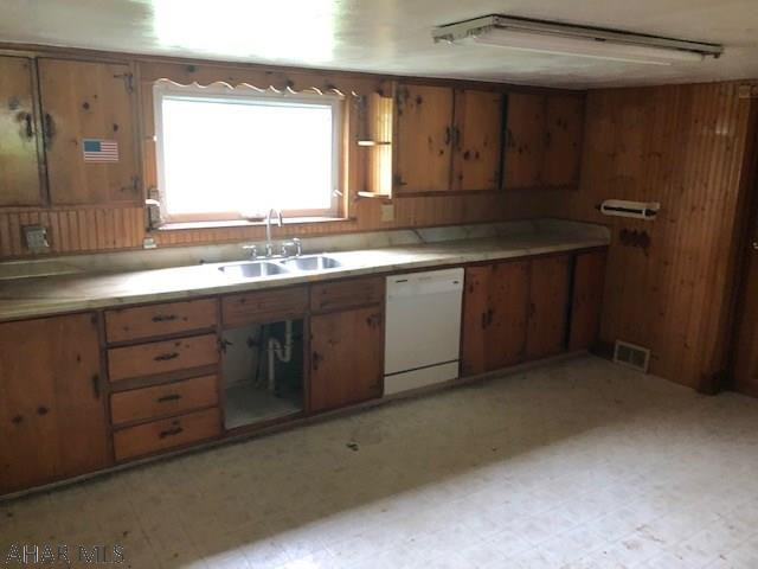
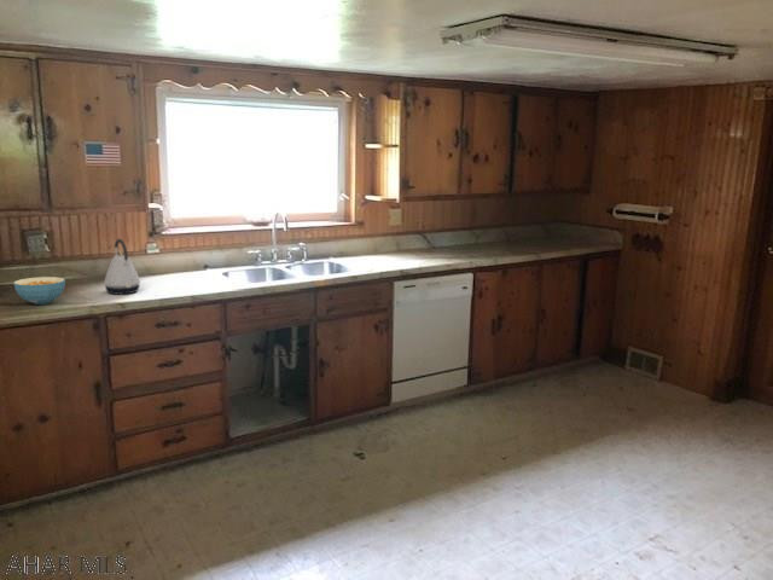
+ kettle (121, 265)
+ cereal bowl (40, 291)
